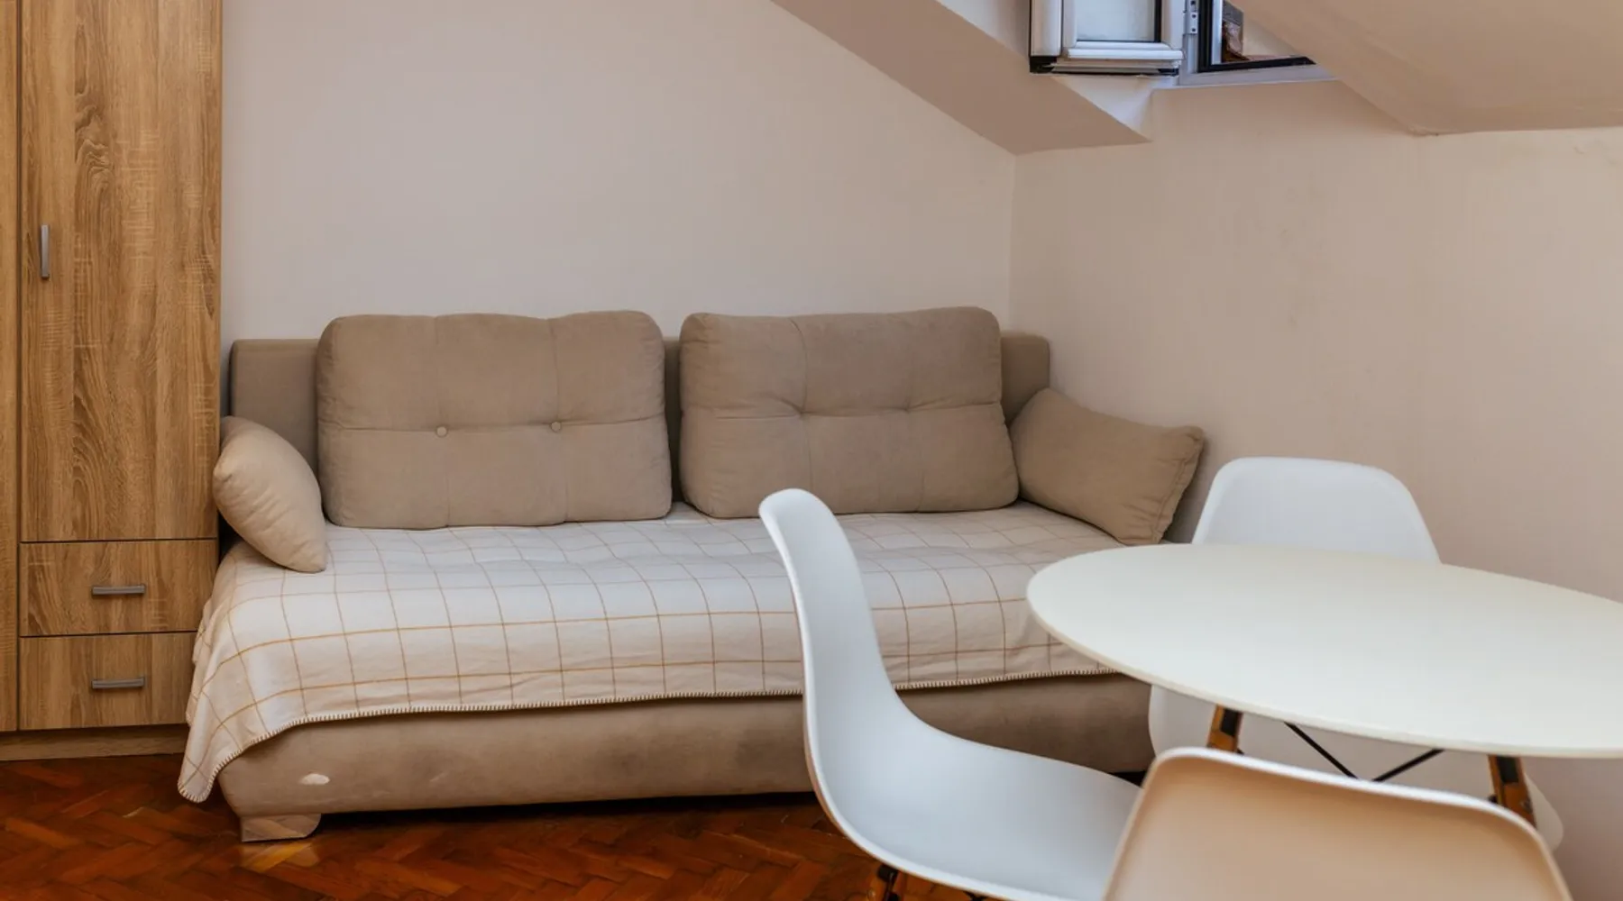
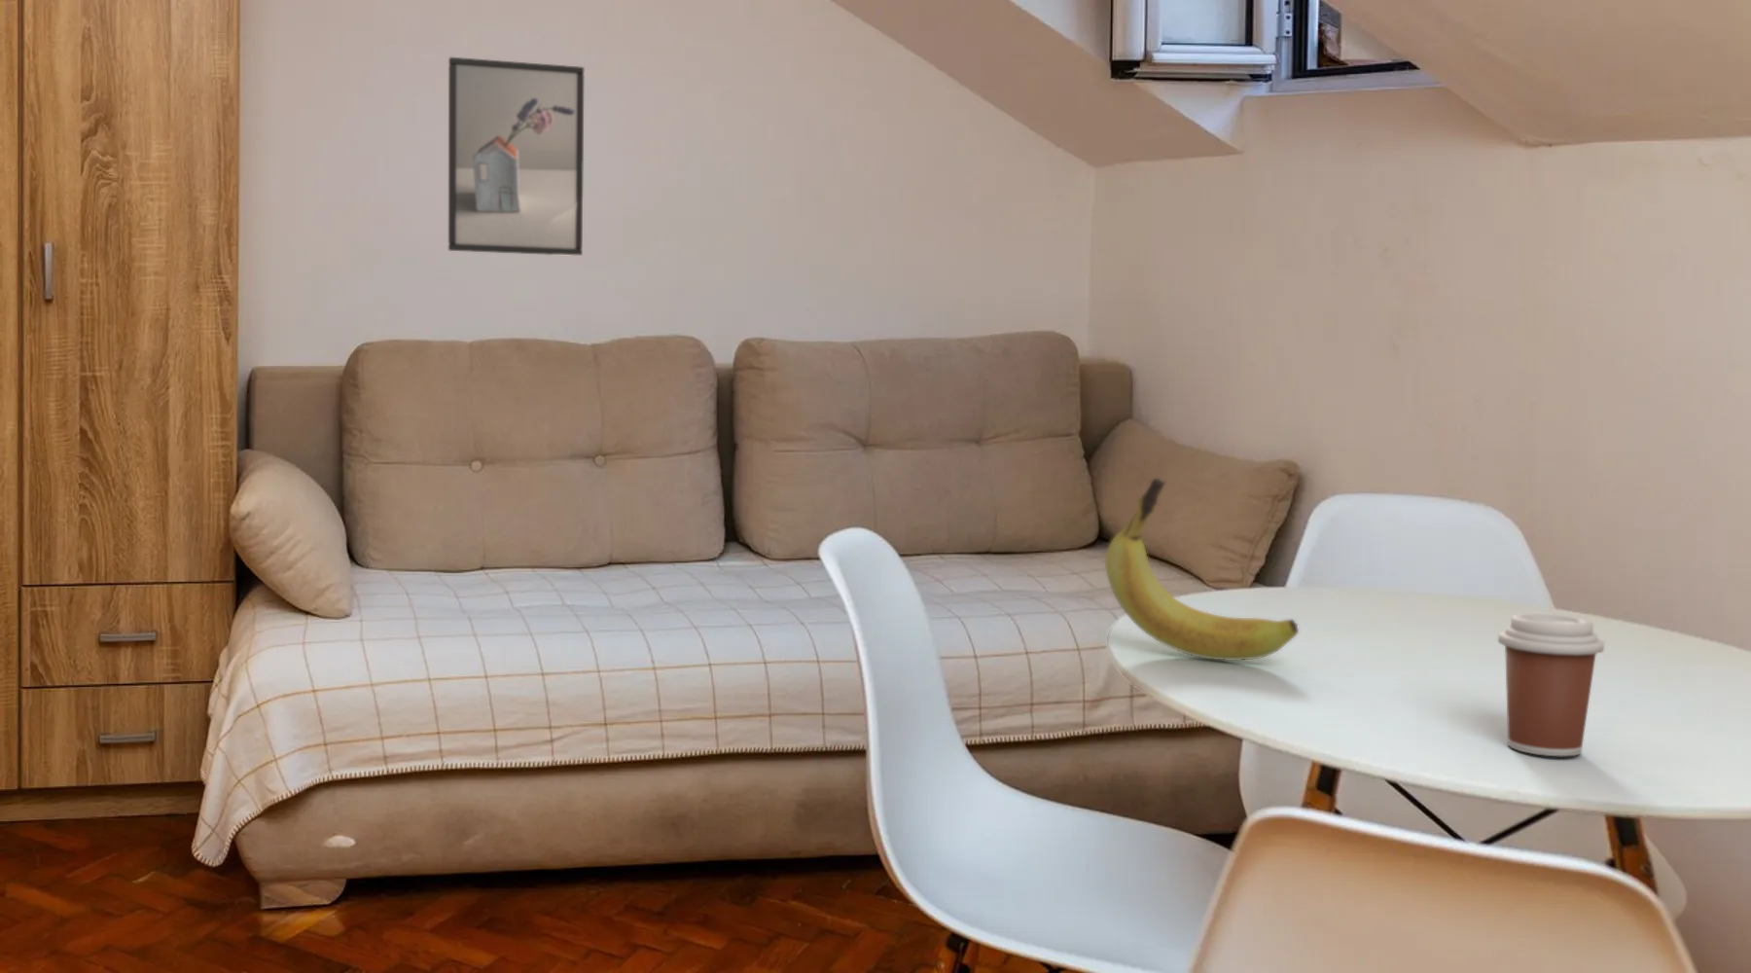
+ banana (1180, 602)
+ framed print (516, 158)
+ coffee cup (1547, 683)
